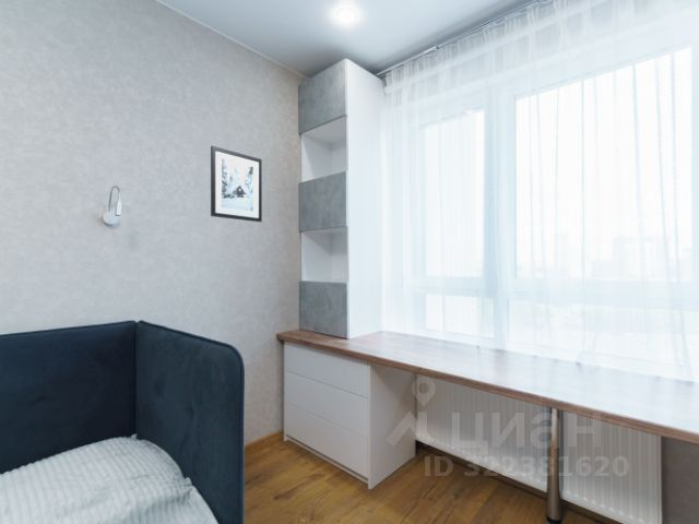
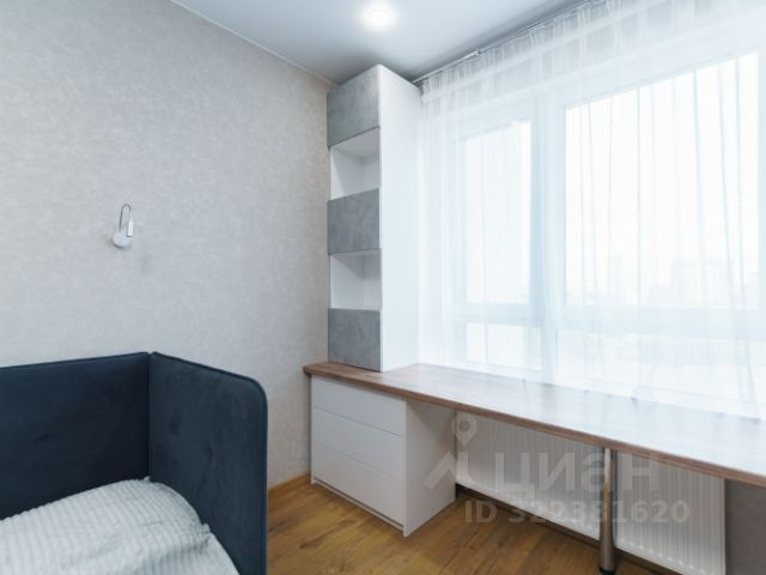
- wall art (237, 186)
